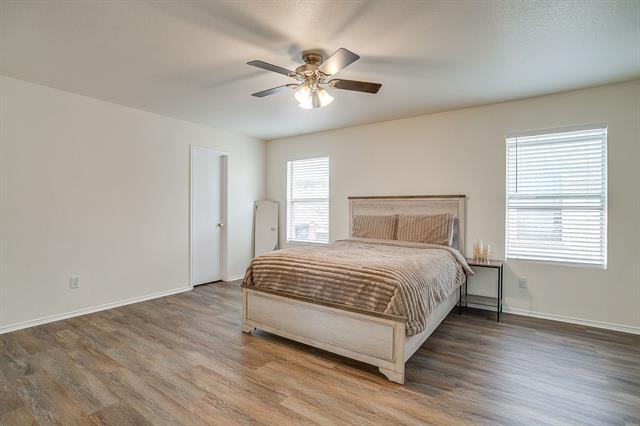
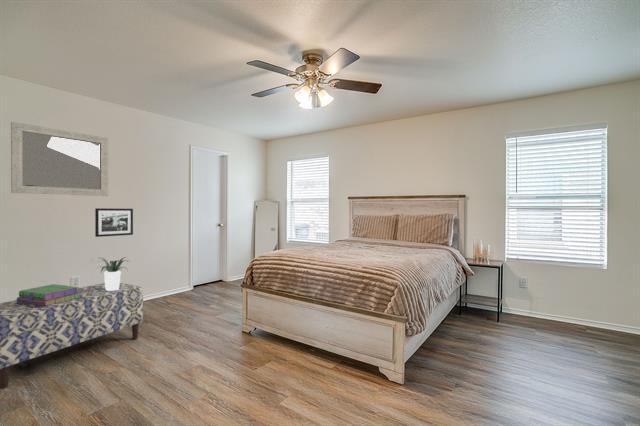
+ bench (67, 325)
+ home mirror (64, 162)
+ stack of books (49, 294)
+ potted plant (111, 273)
+ picture frame (114, 222)
